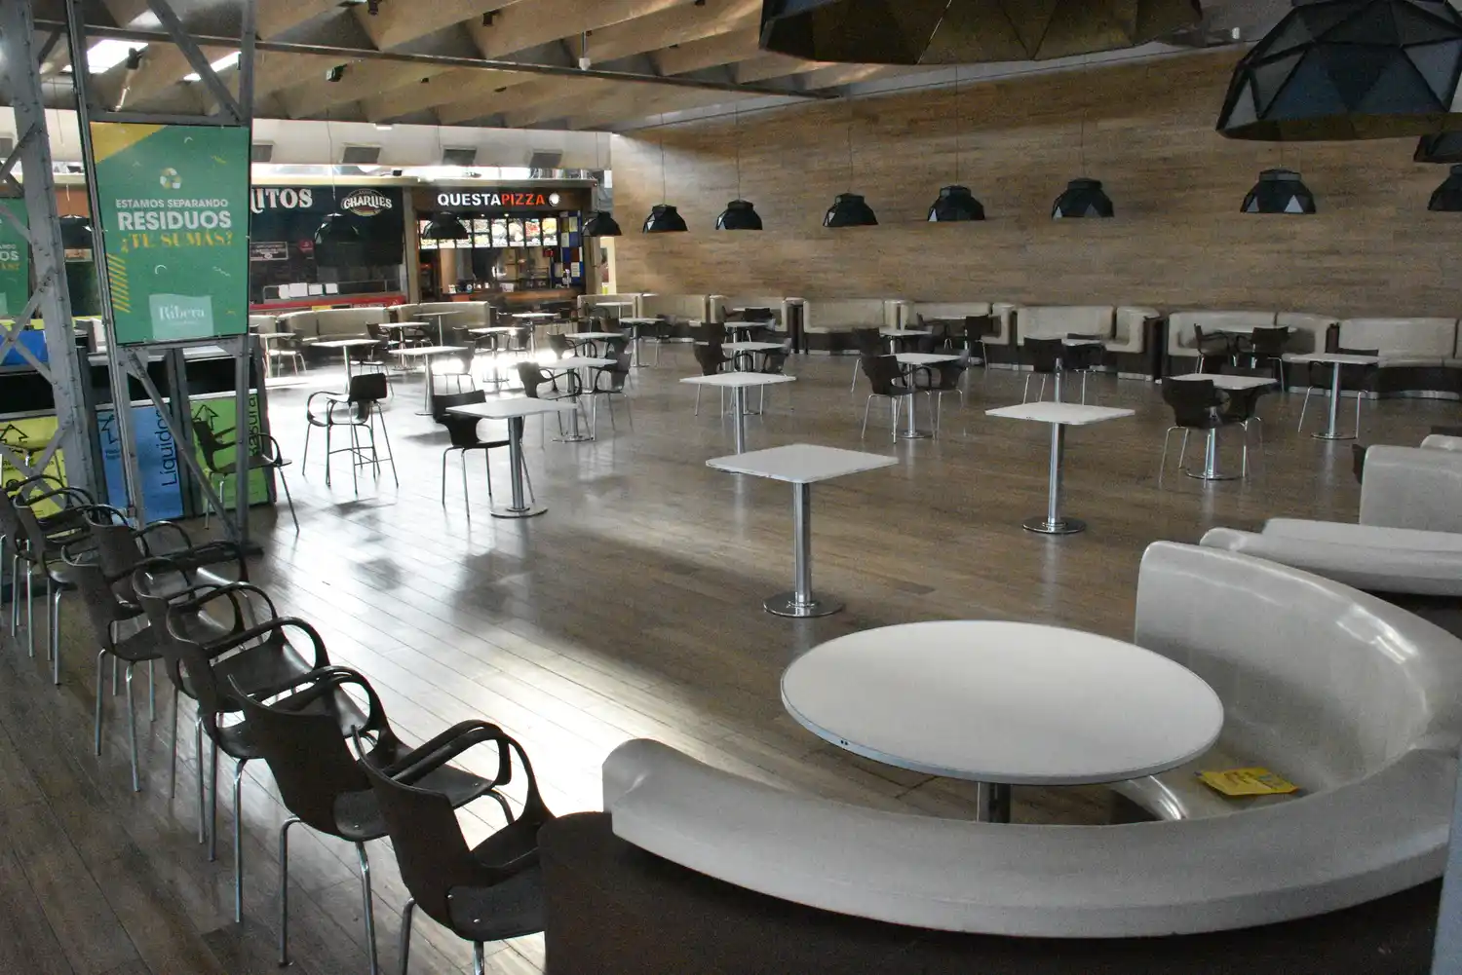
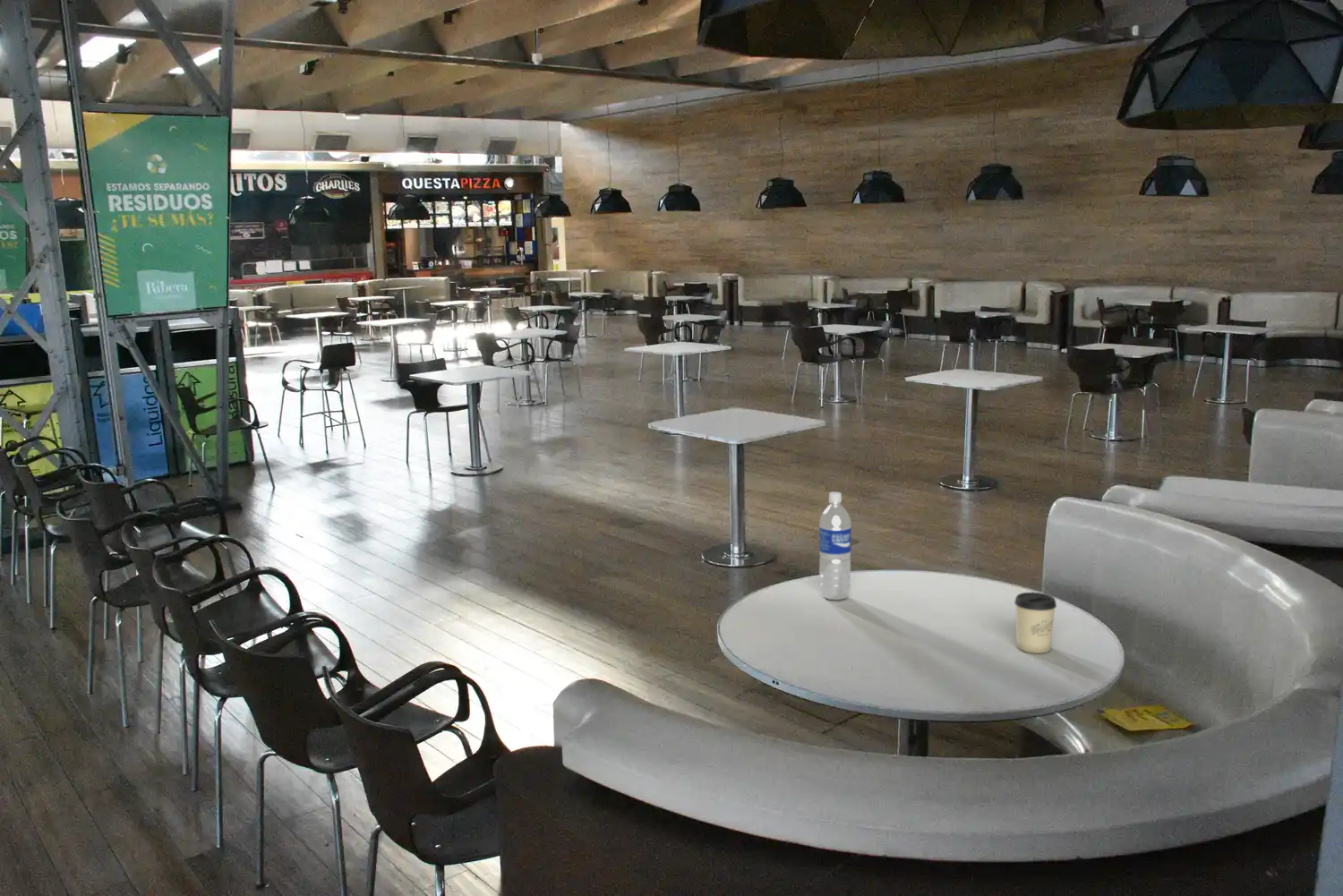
+ cup (1034, 622)
+ water bottle (834, 545)
